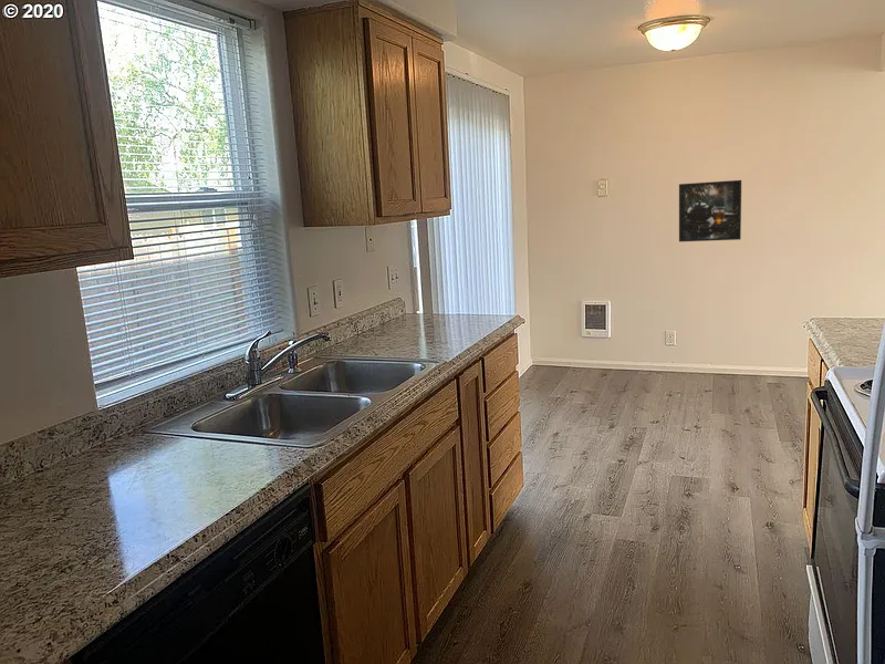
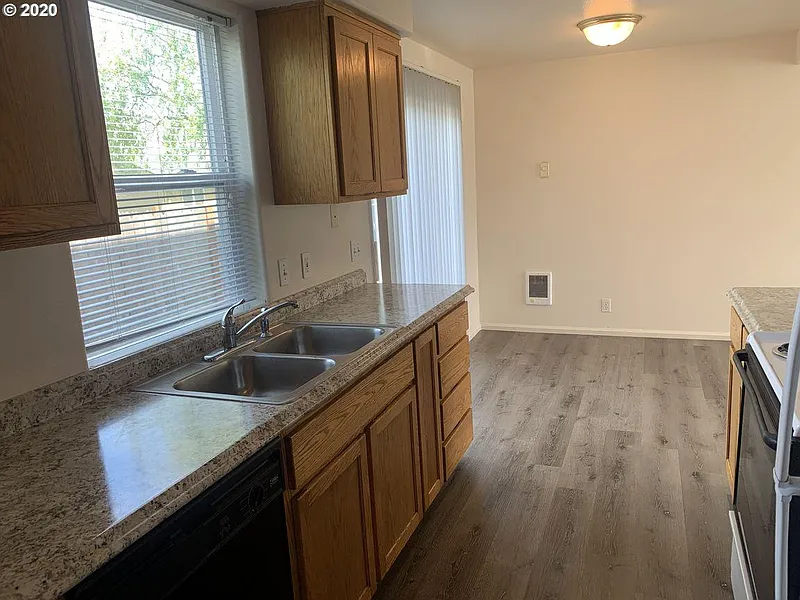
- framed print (709, 211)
